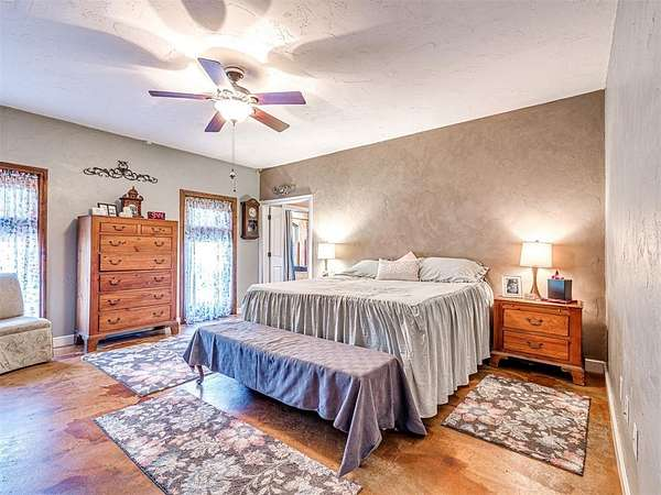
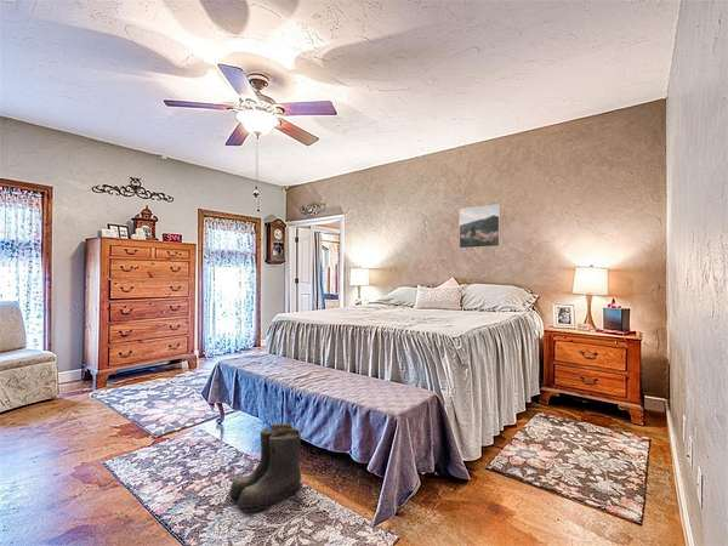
+ boots (266, 462)
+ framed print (478, 227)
